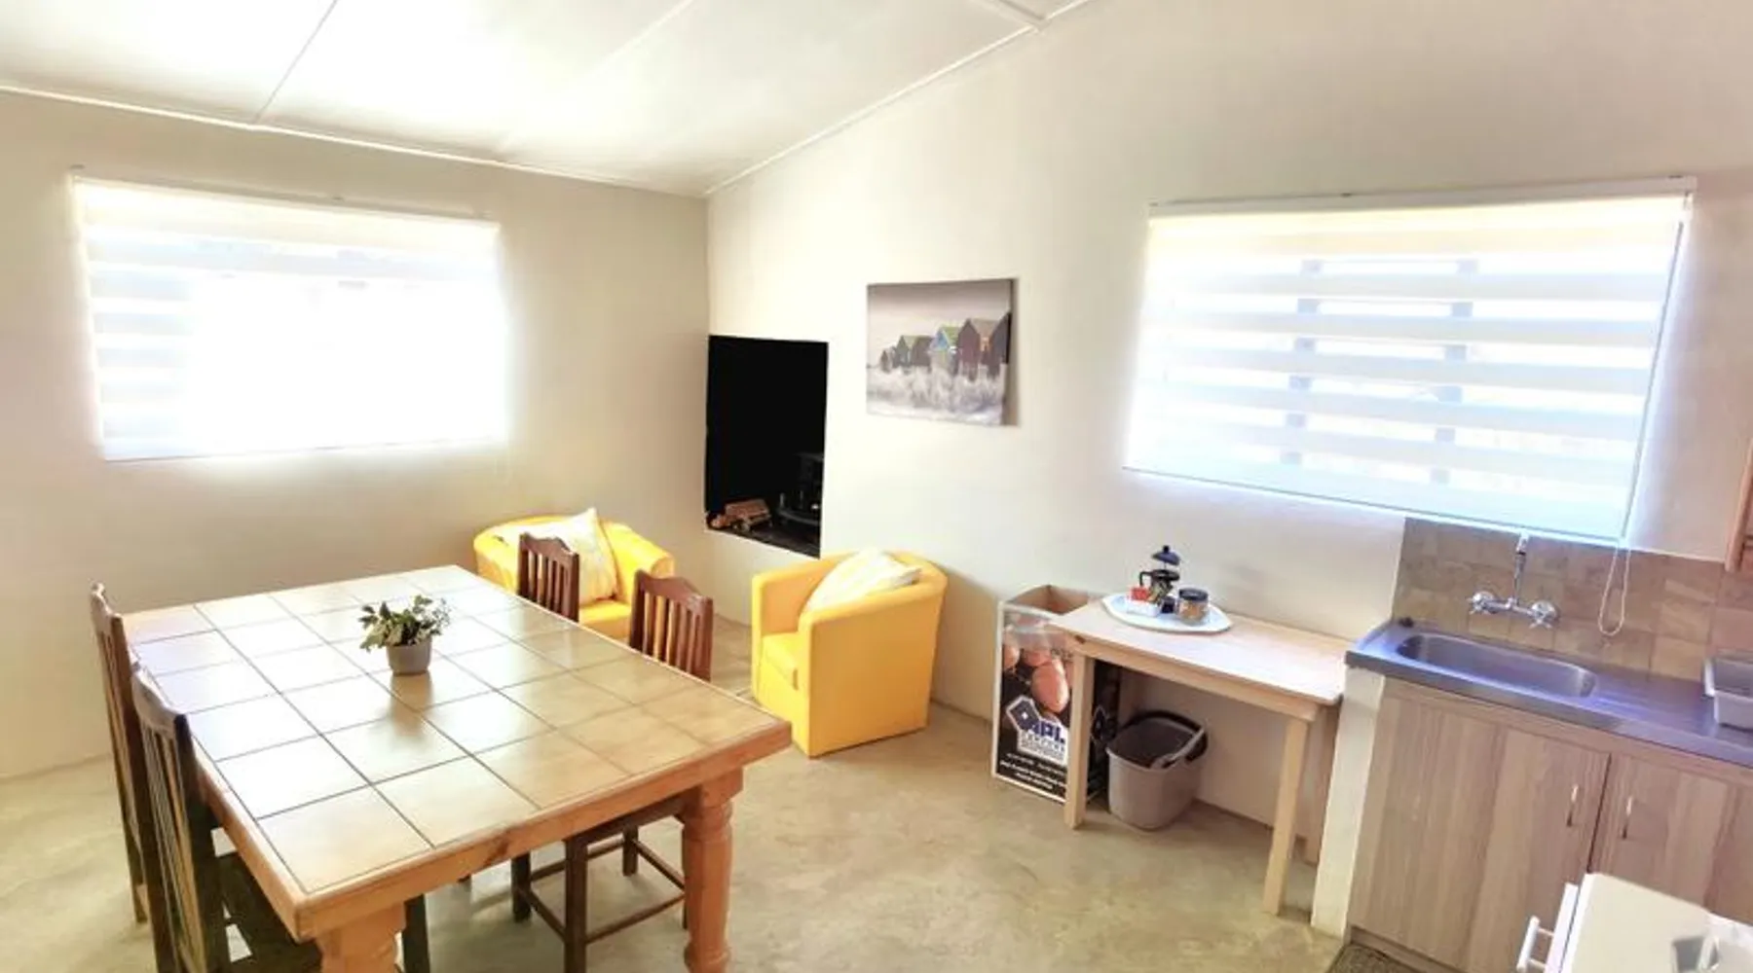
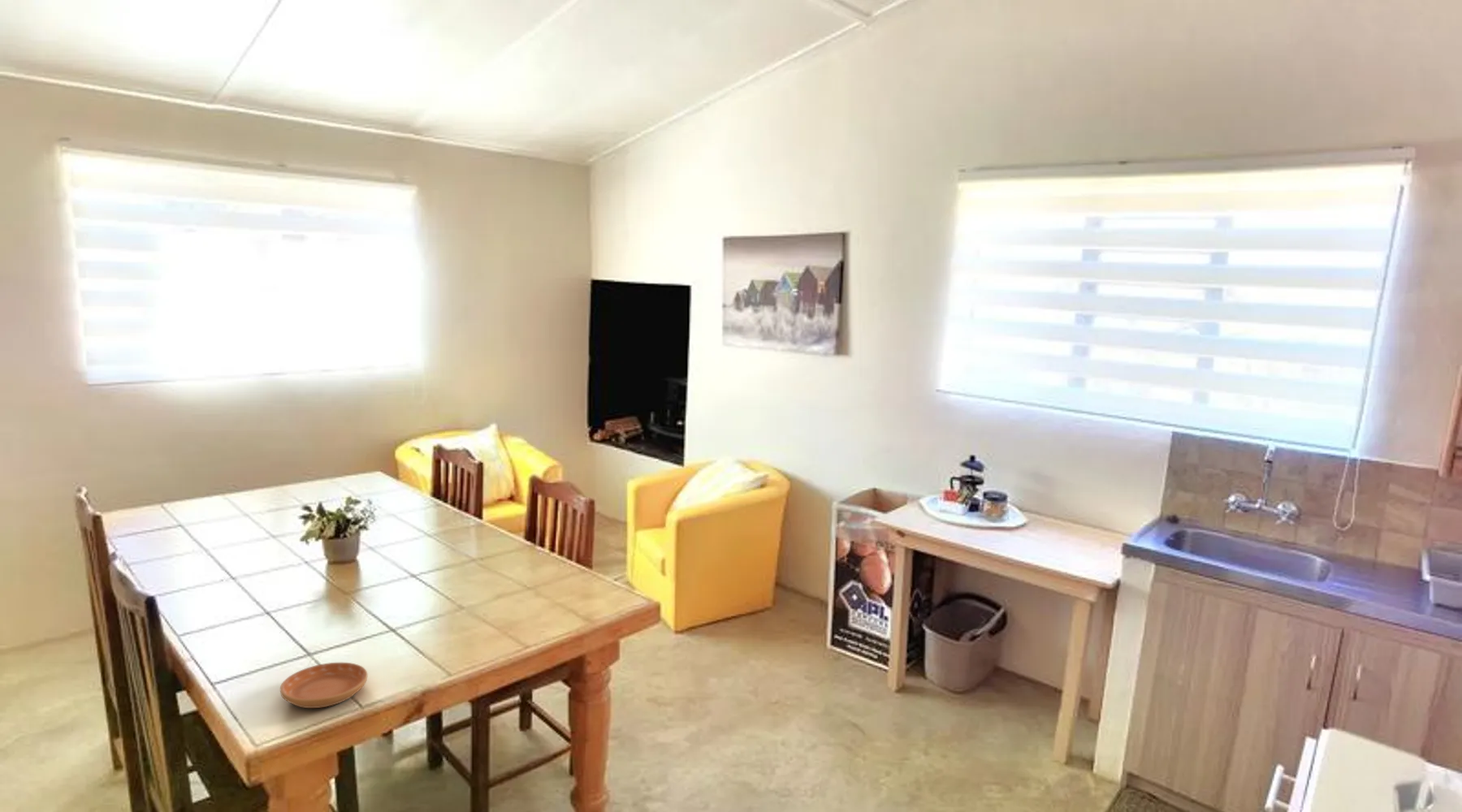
+ saucer (325, 686)
